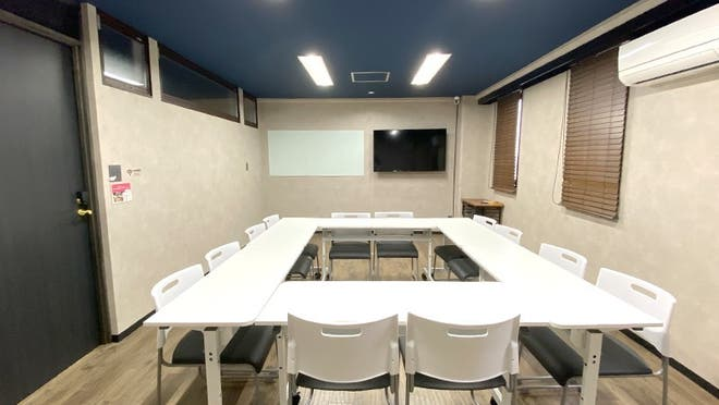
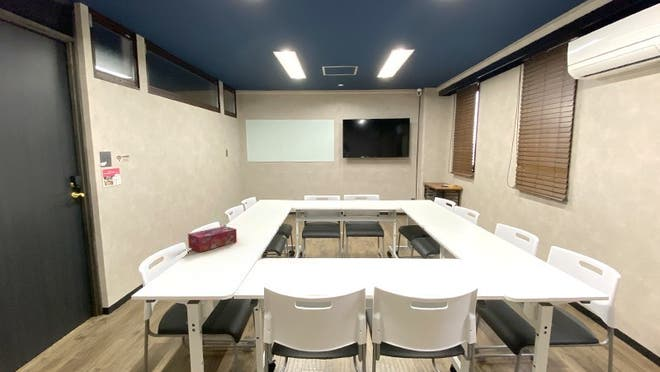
+ tissue box (213, 238)
